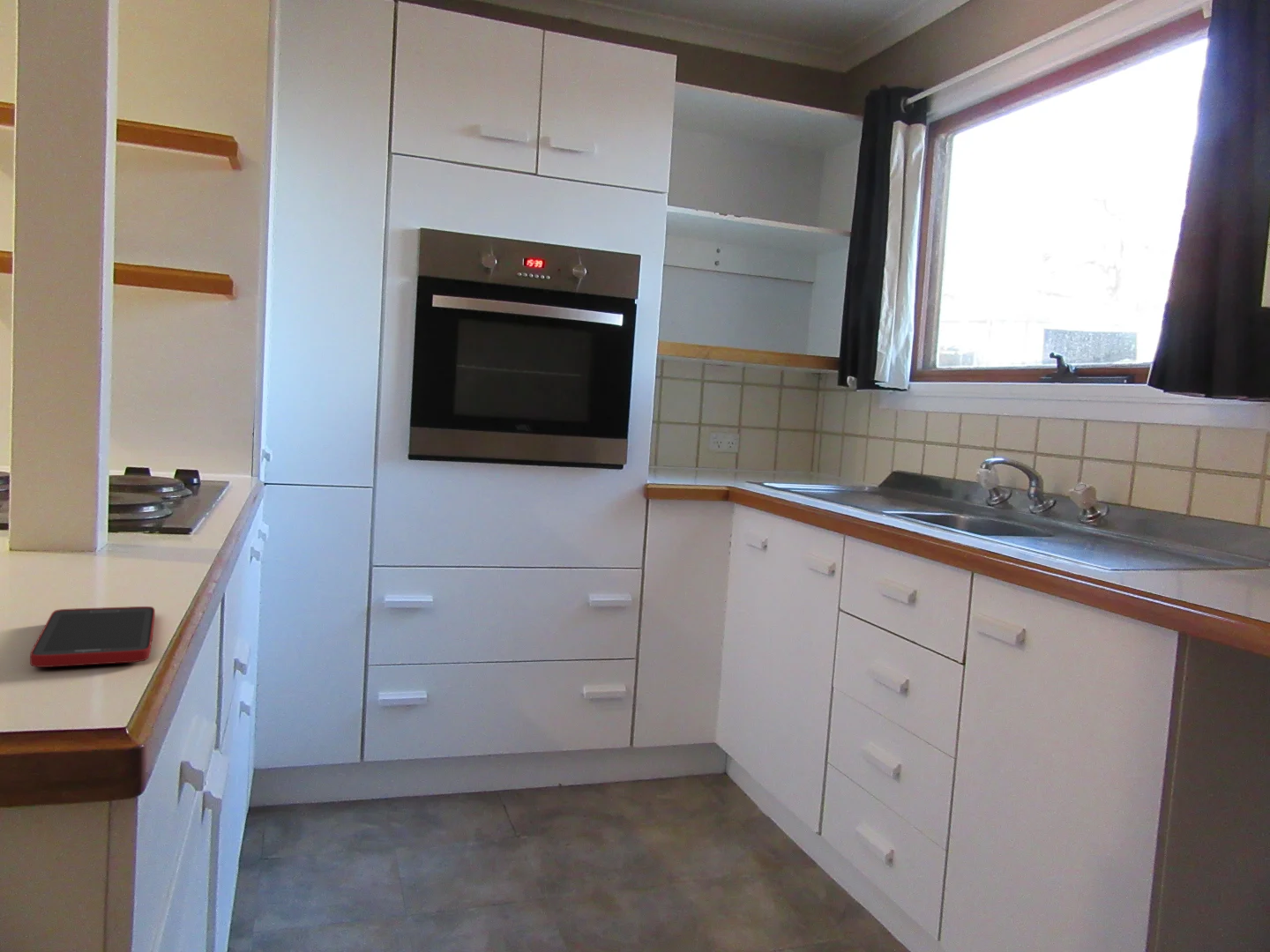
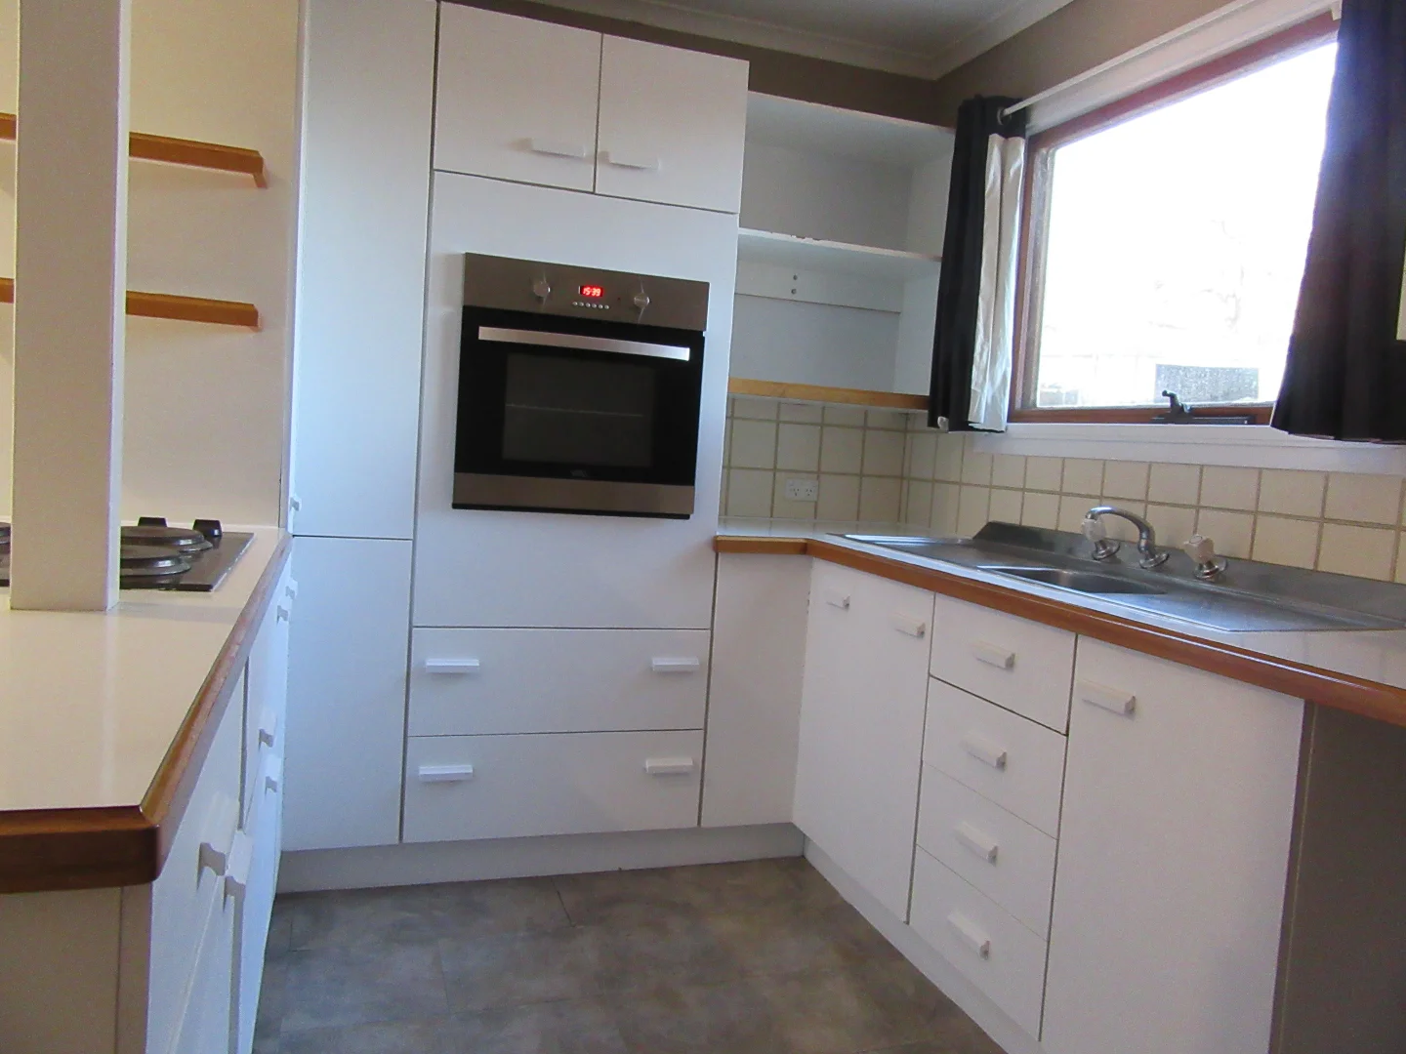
- cell phone (98, 634)
